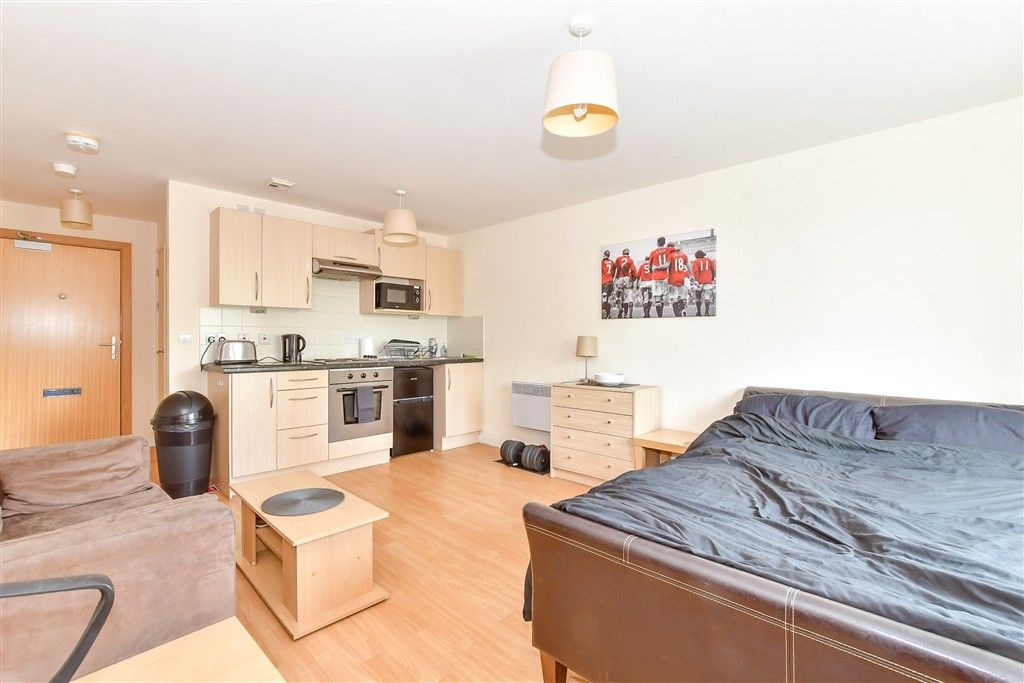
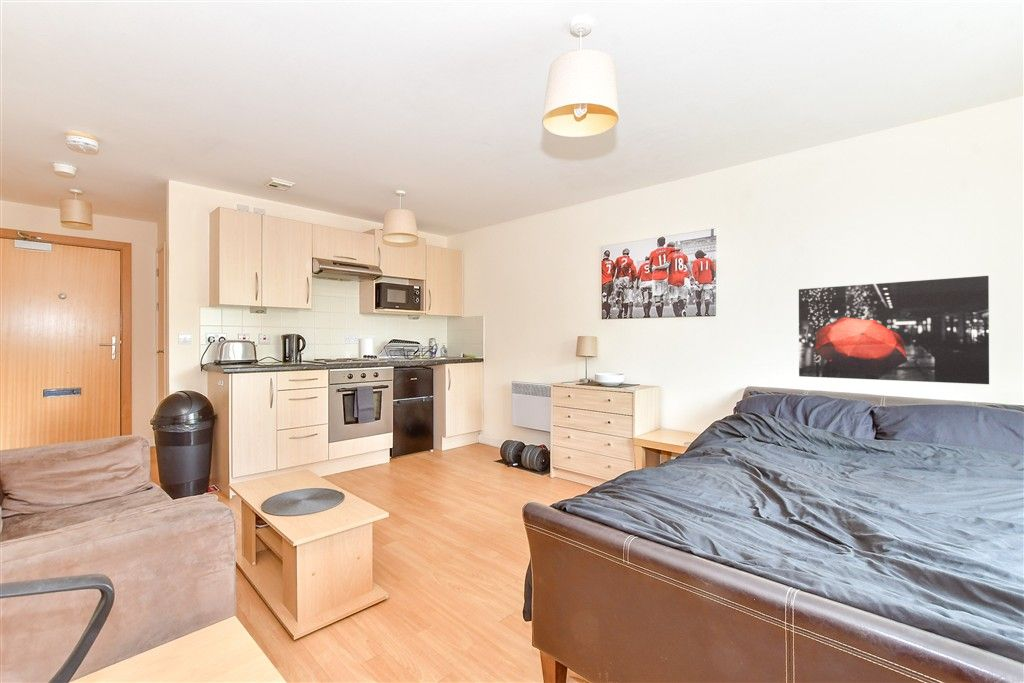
+ wall art (883, 331)
